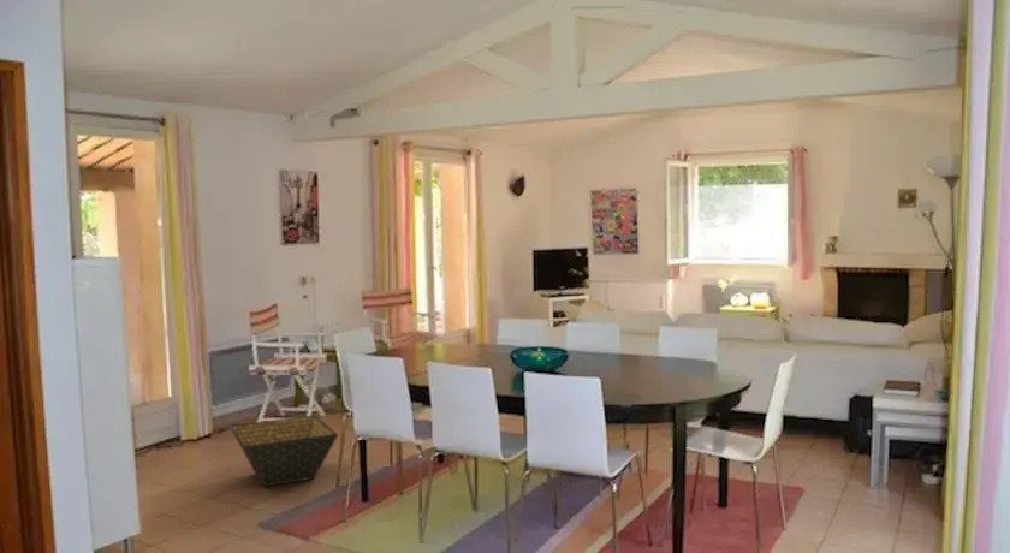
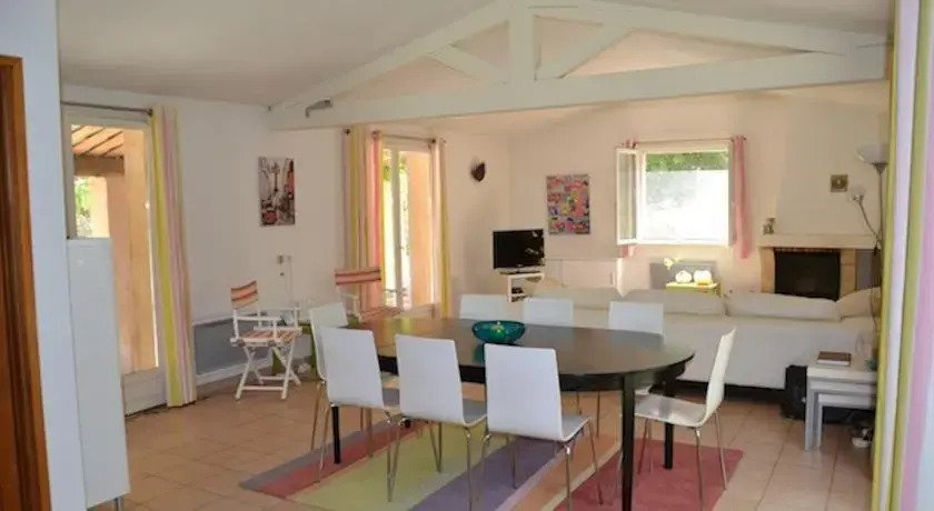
- basket (283, 452)
